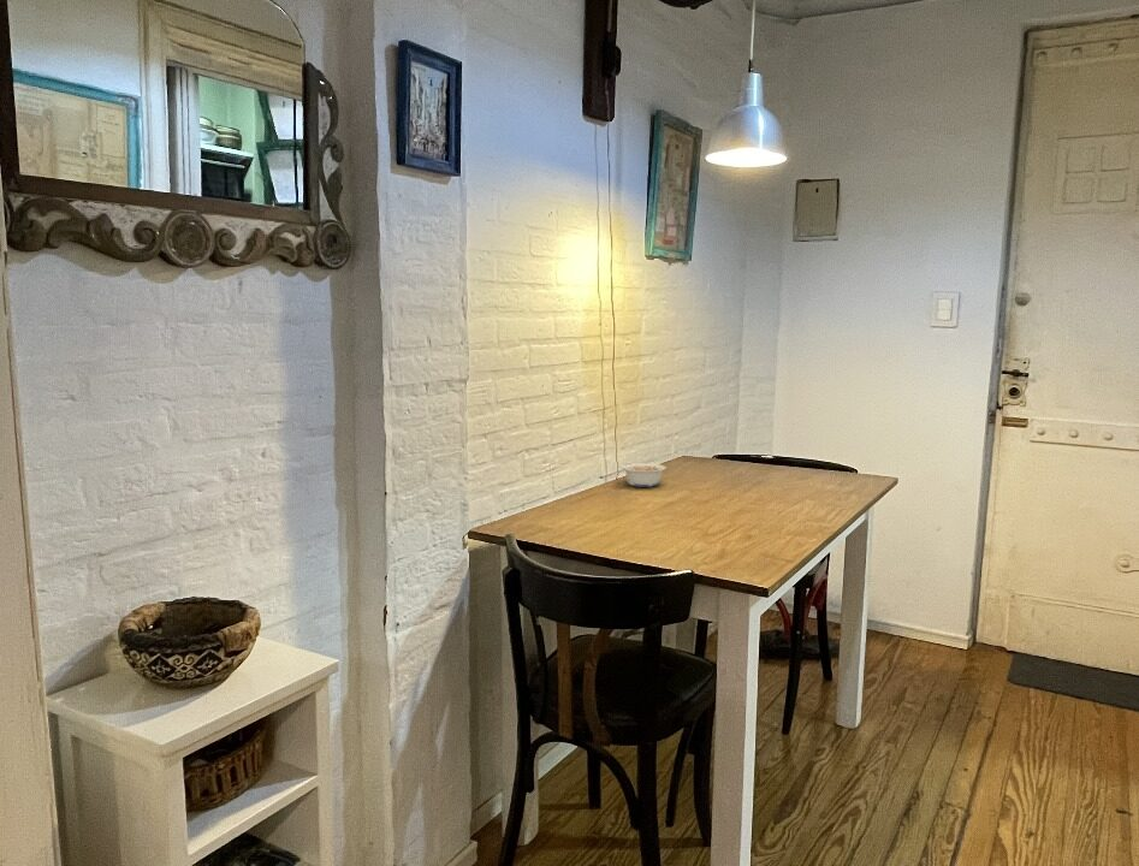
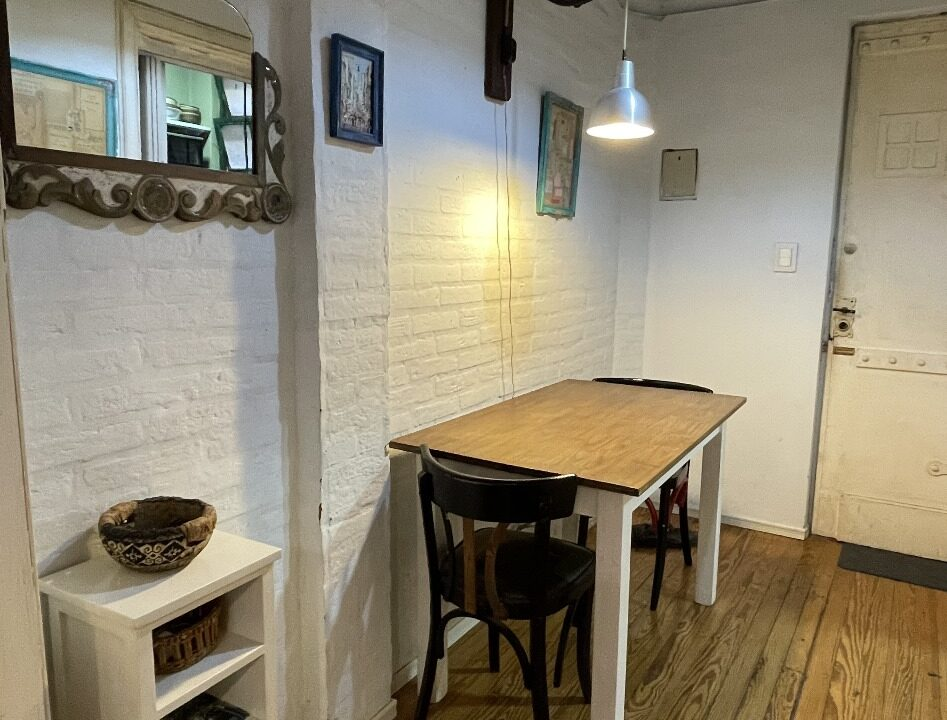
- legume (642, 474)
